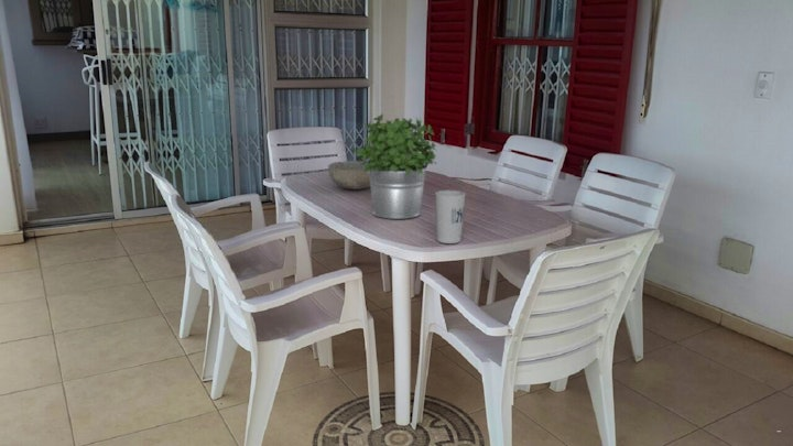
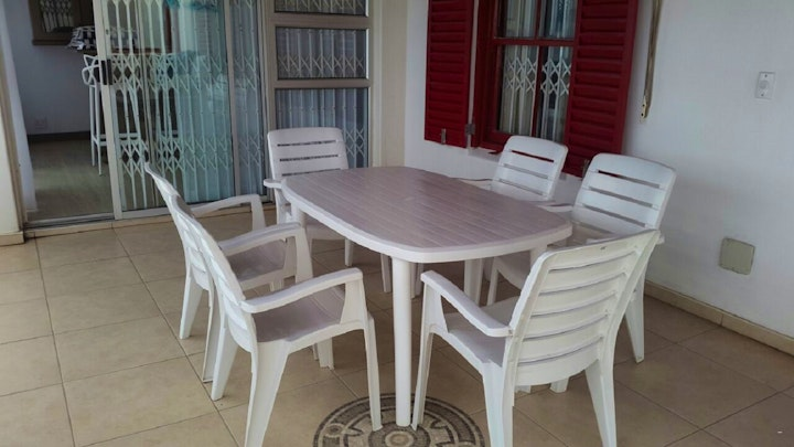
- bowl (354, 175)
- cup (449, 217)
- potted plant (392, 164)
